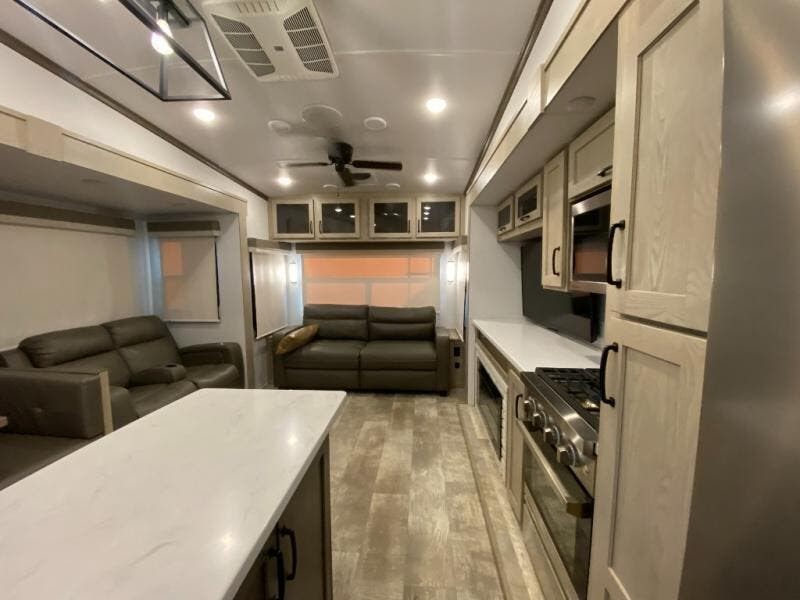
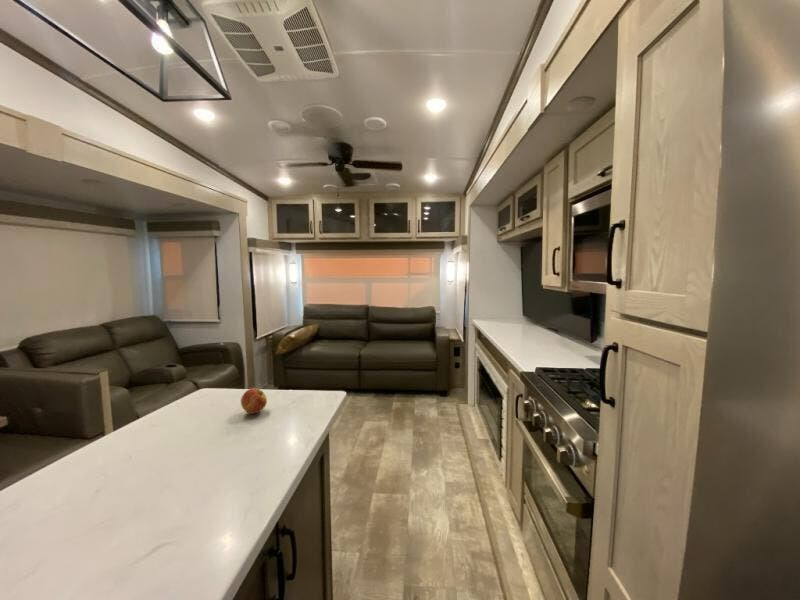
+ apple (253, 400)
